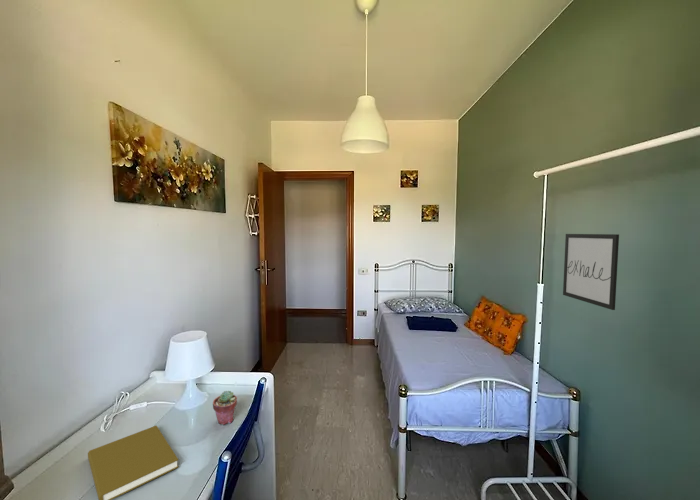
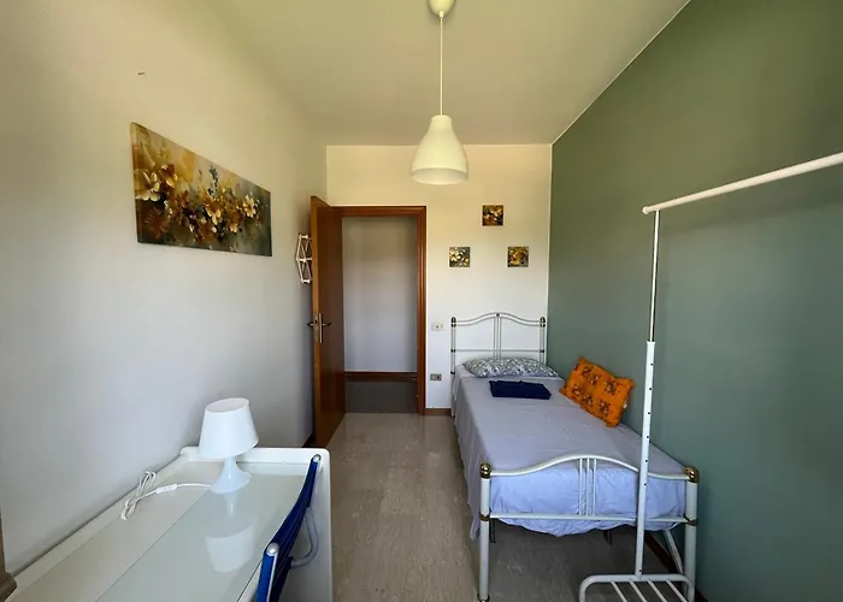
- potted succulent (225, 405)
- wall art (587, 268)
- book (132, 459)
